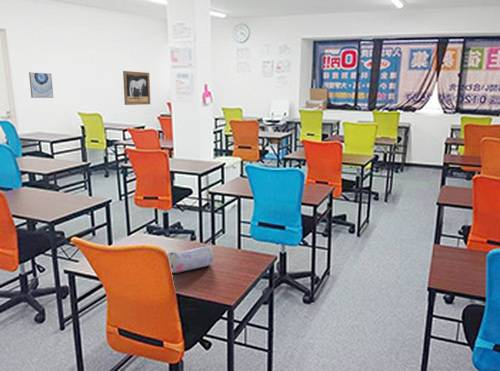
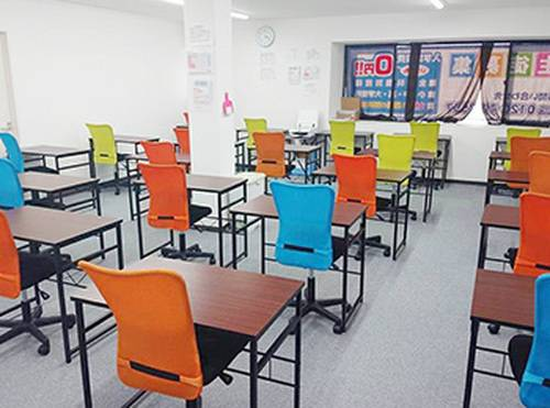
- pencil case (190, 258)
- wall art (41, 85)
- wall art (137, 88)
